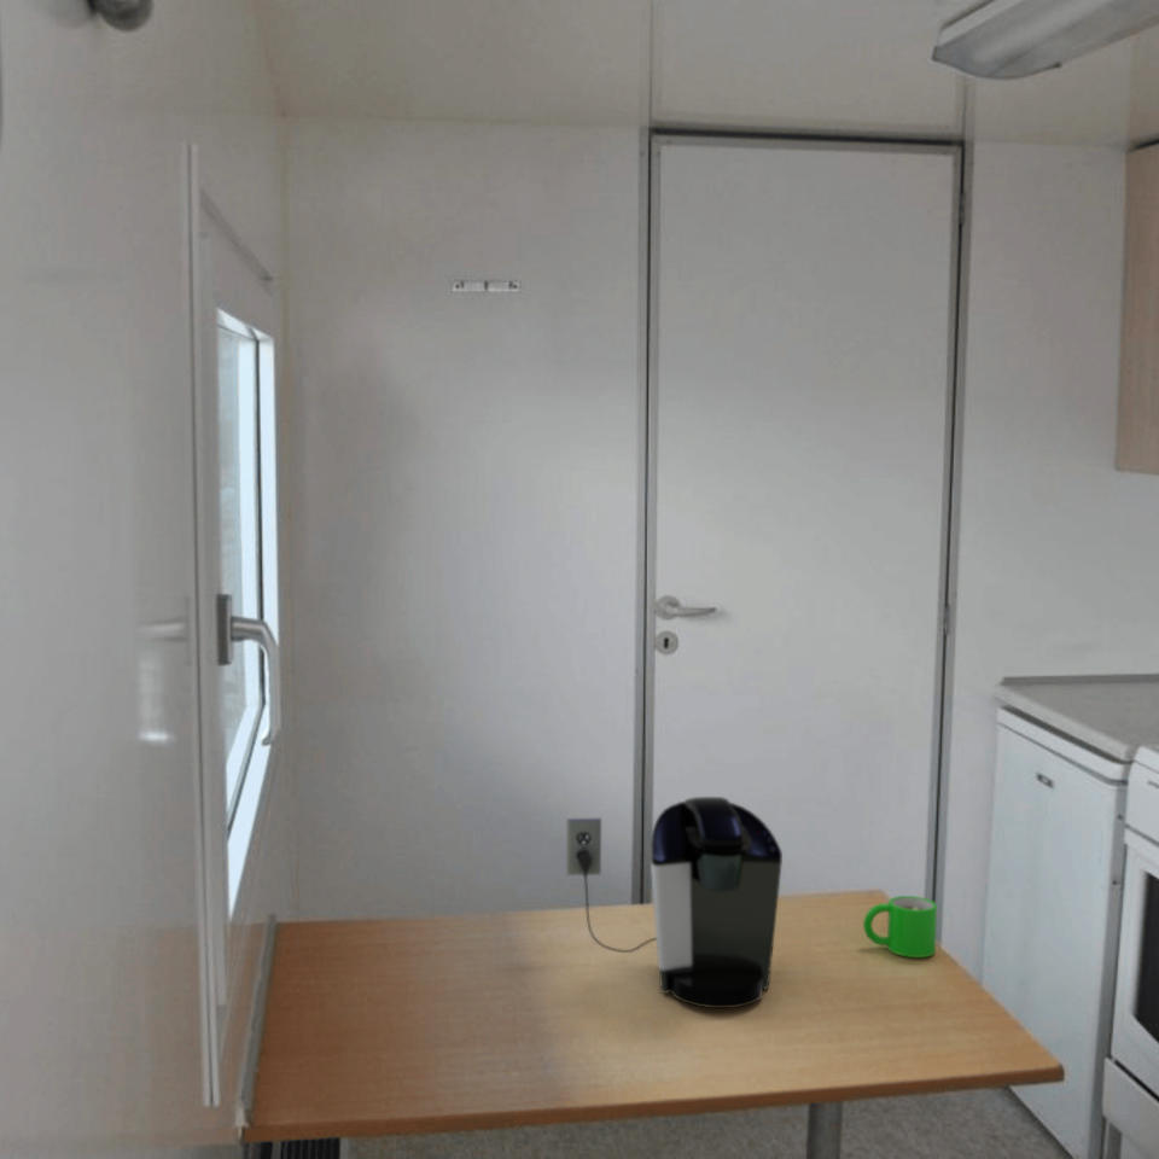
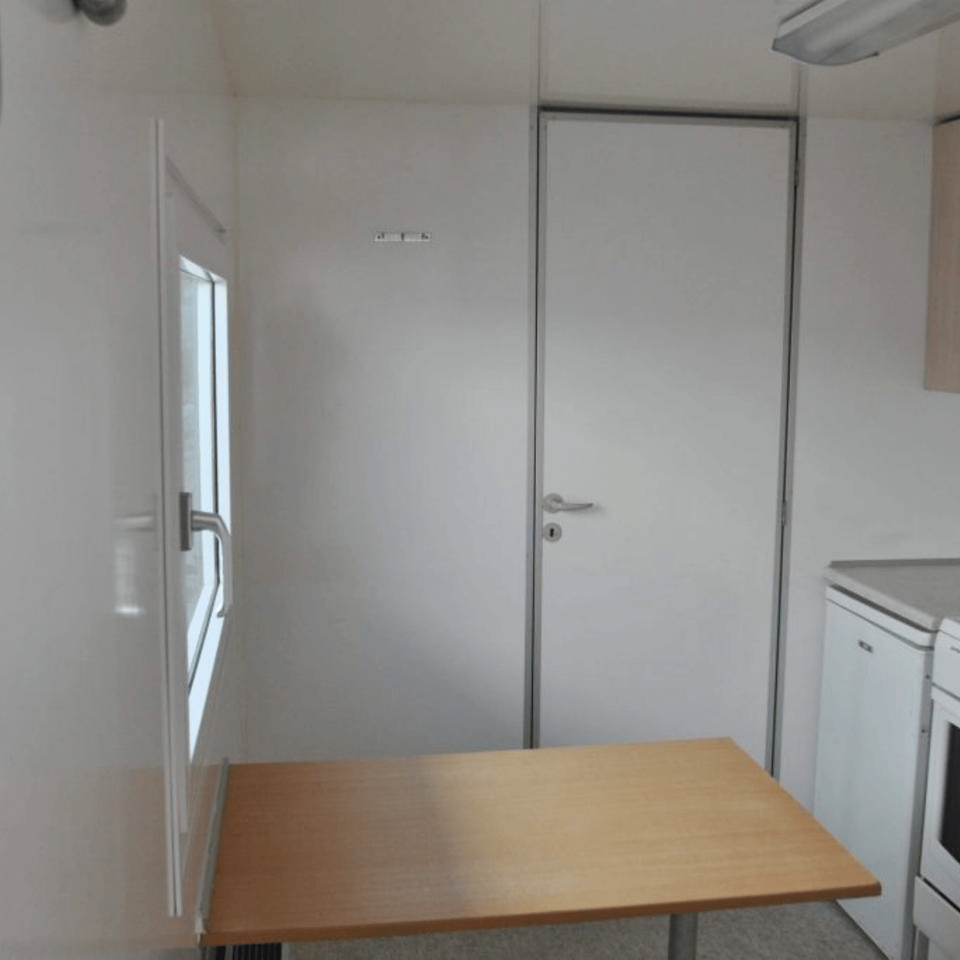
- mug (899, 925)
- coffee maker (675, 892)
